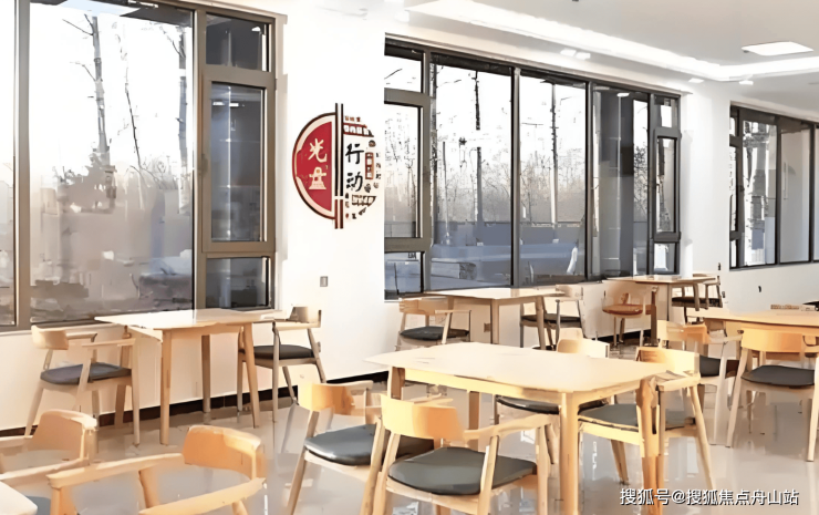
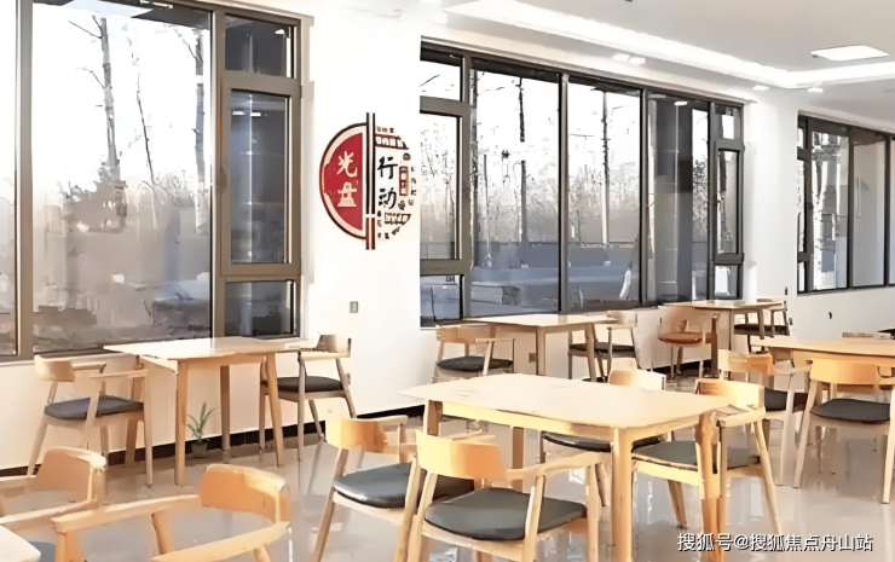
+ potted plant (201, 430)
